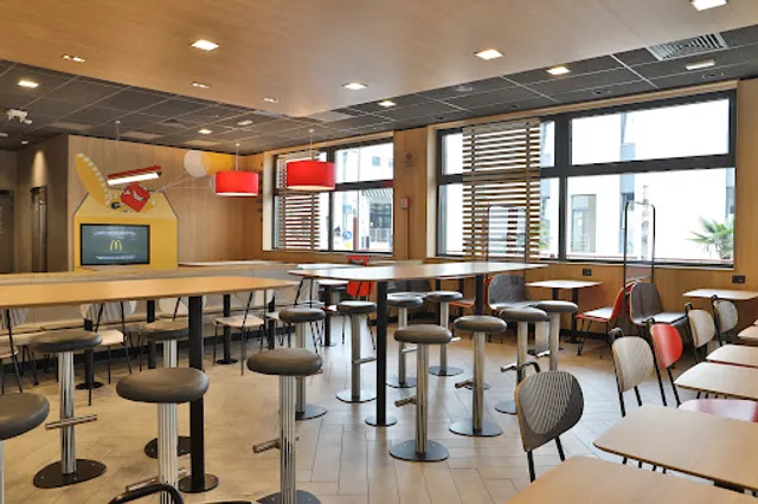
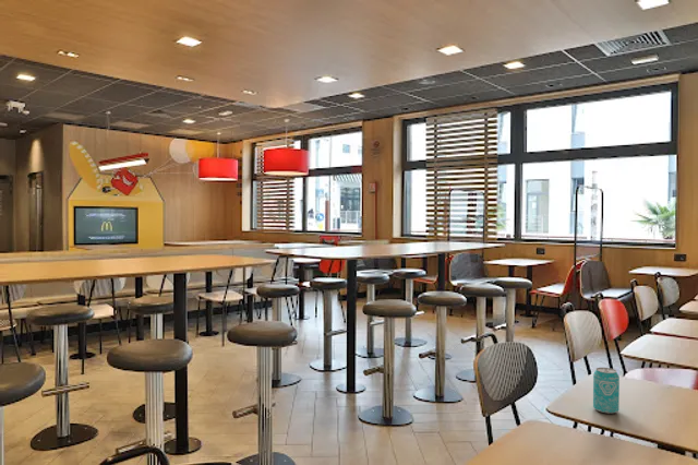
+ beverage can (605, 390)
